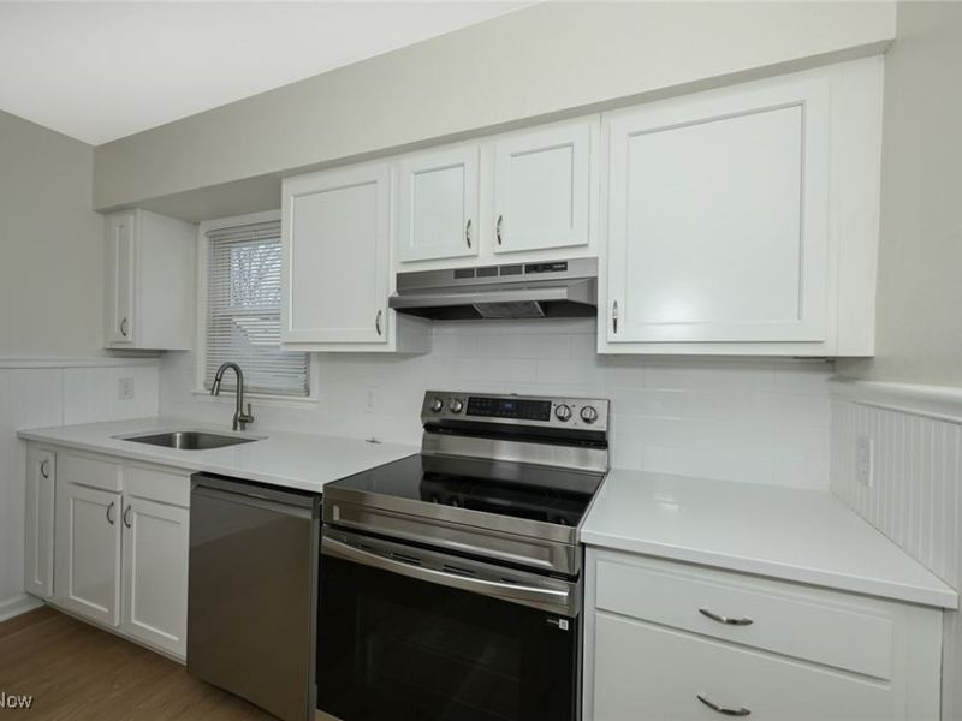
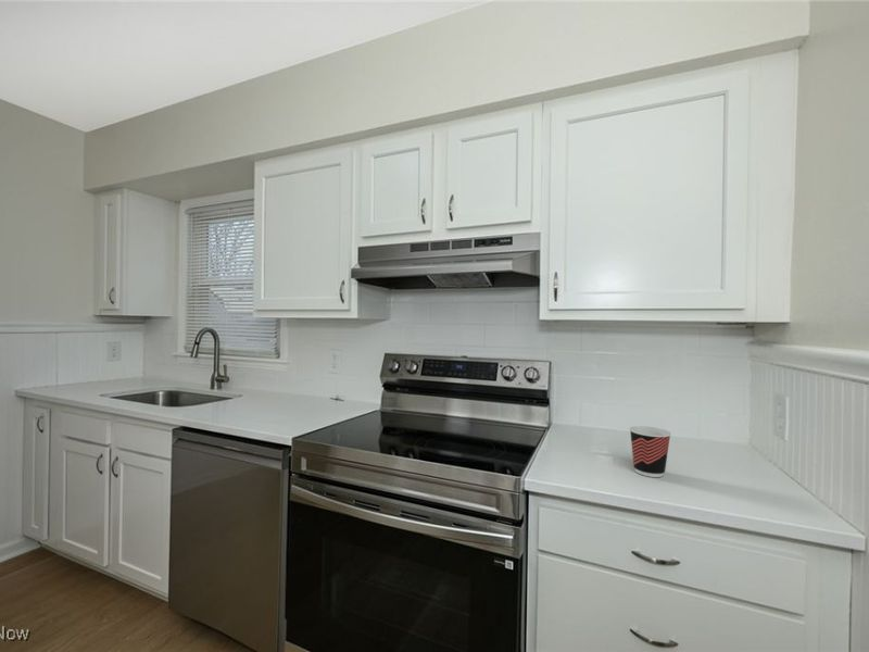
+ cup (648, 451)
